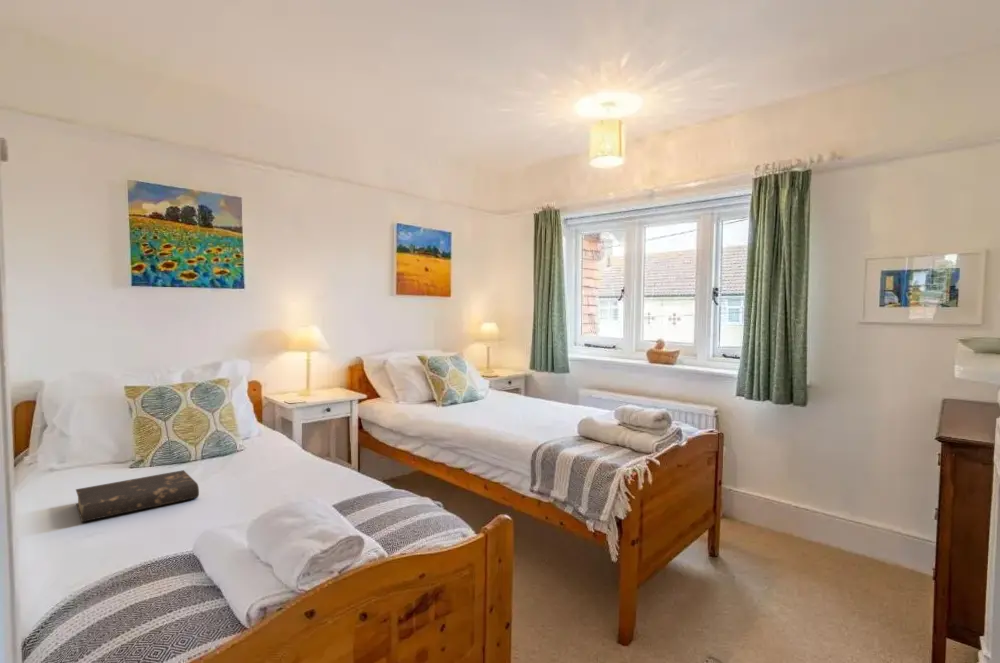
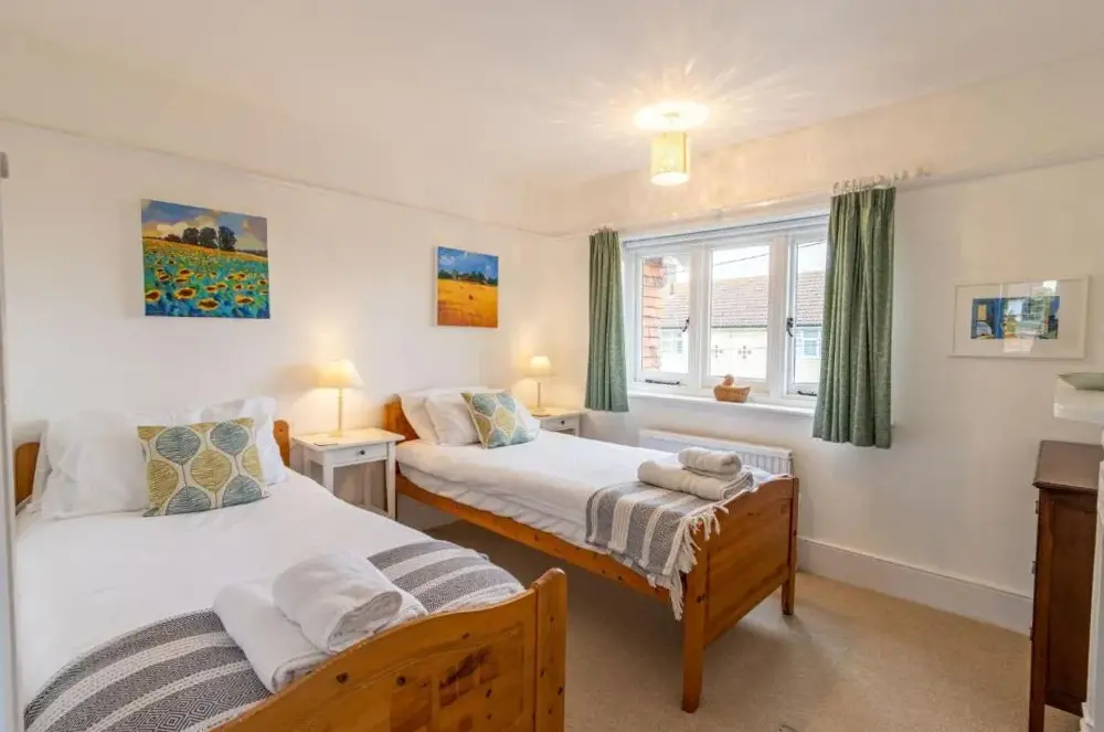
- book (138, 494)
